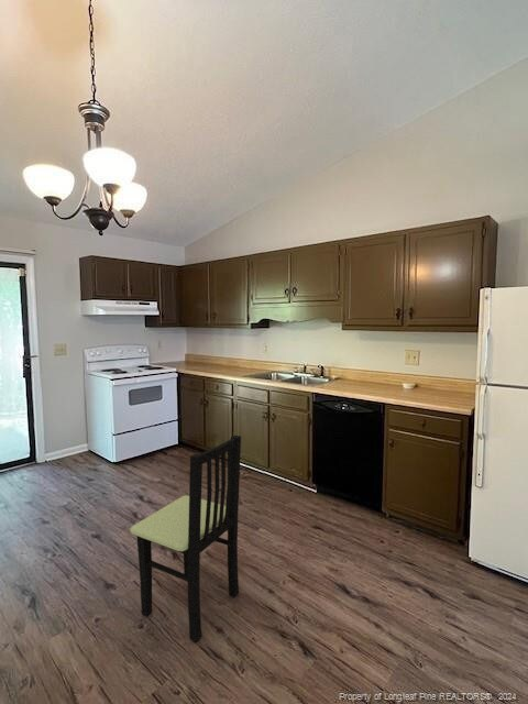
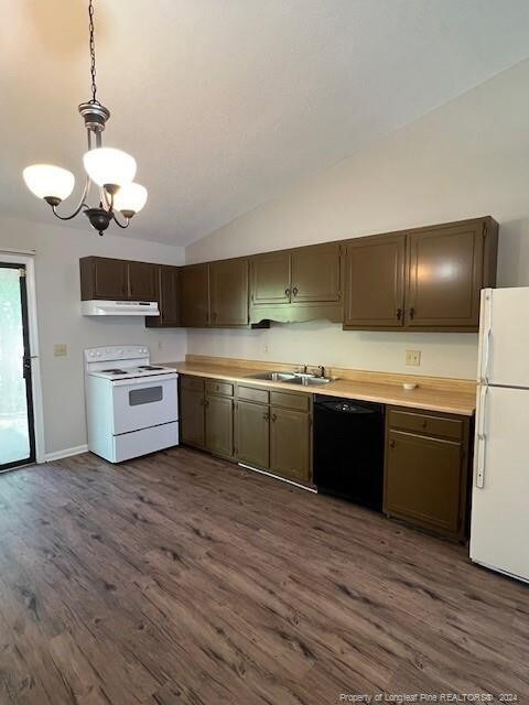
- dining chair (189, 522)
